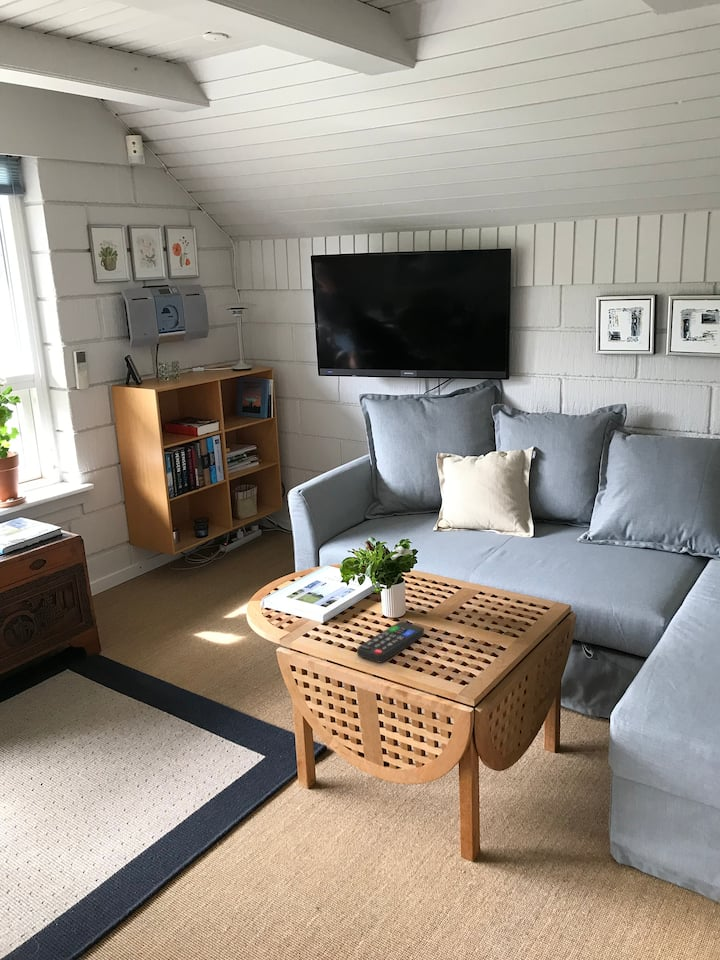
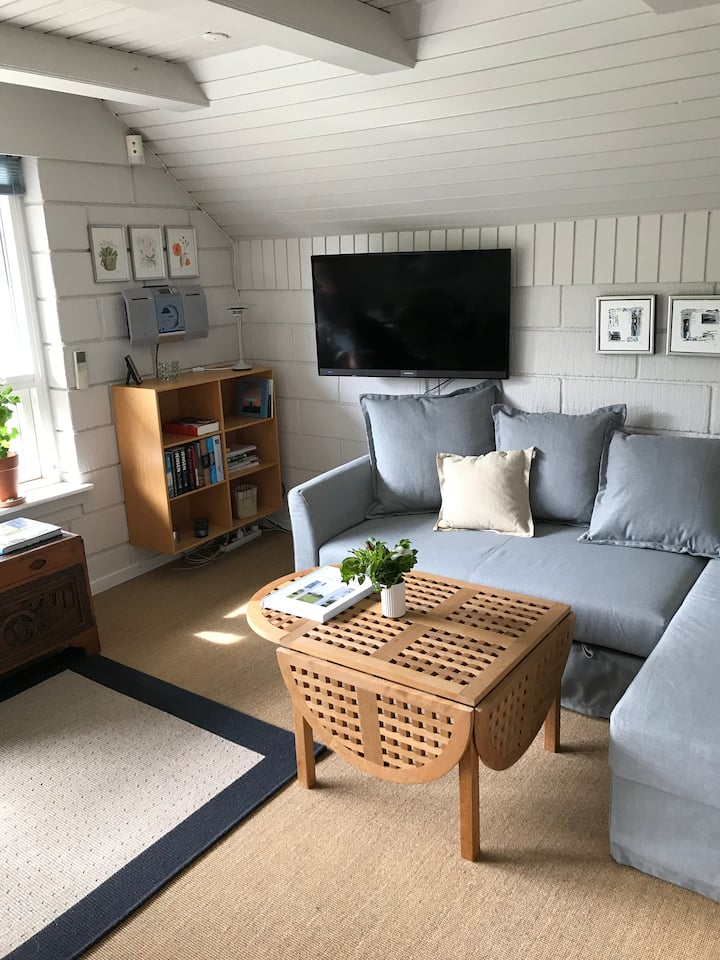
- remote control (391, 640)
